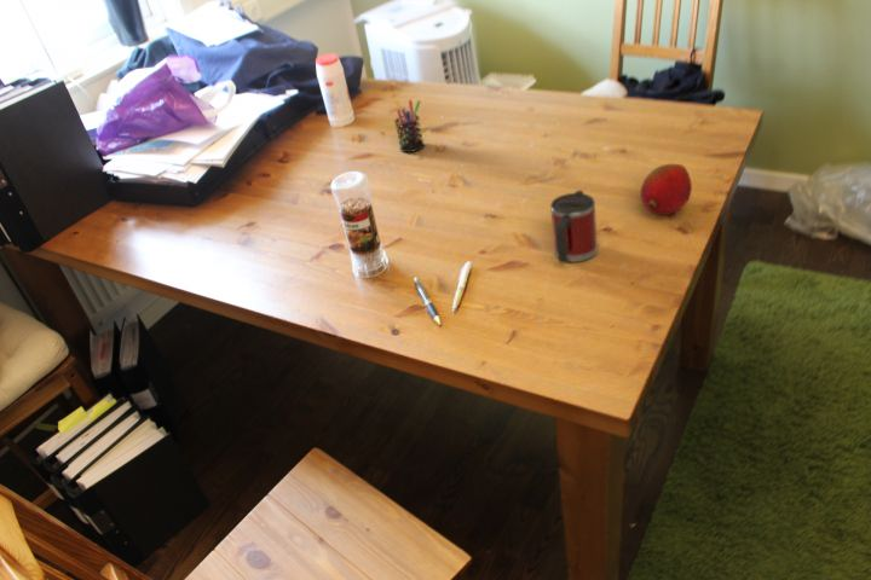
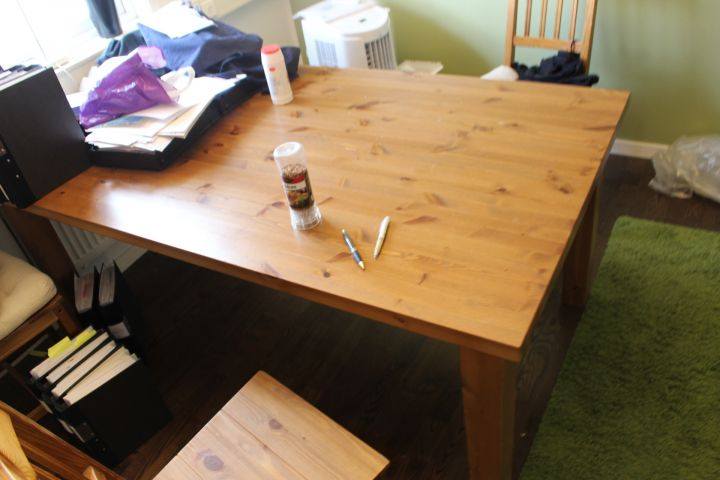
- fruit (667, 187)
- mug (571, 230)
- pen holder (410, 122)
